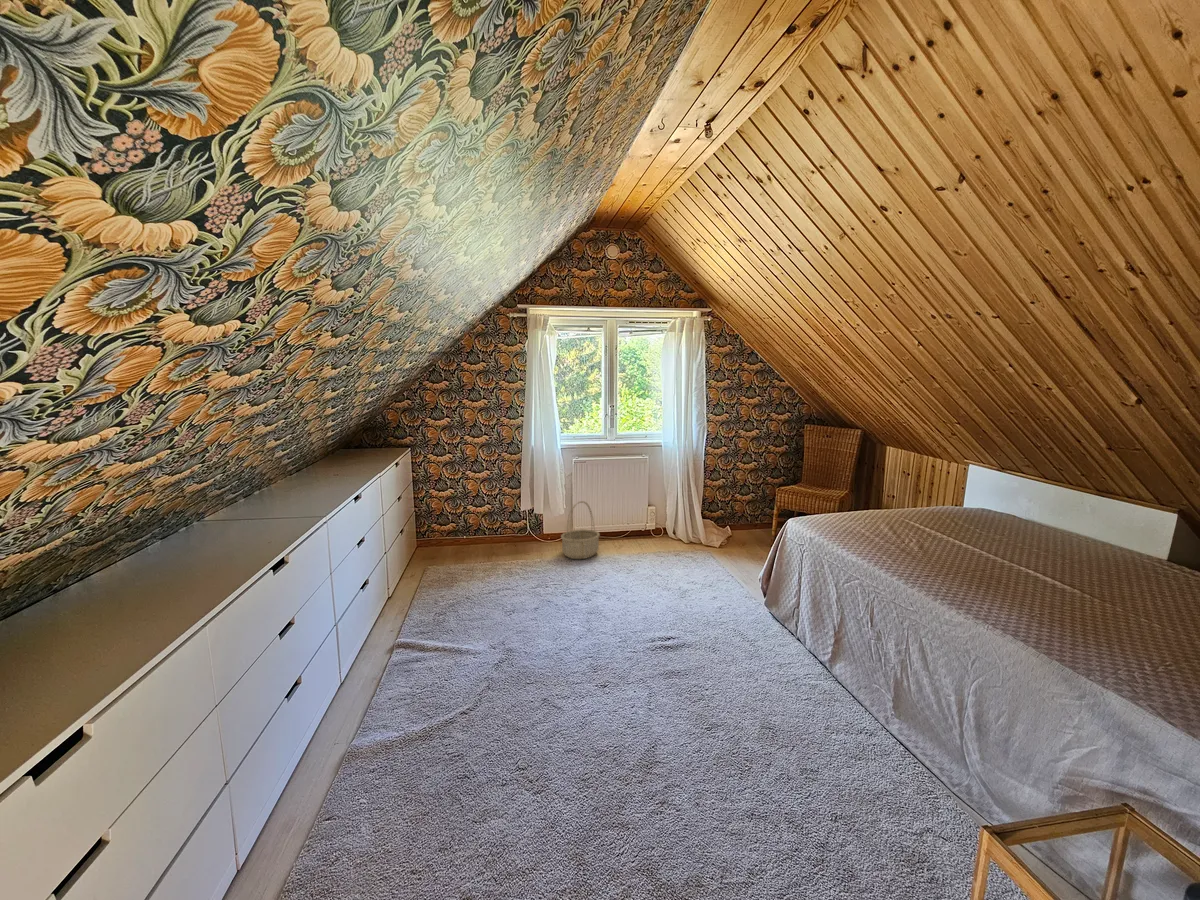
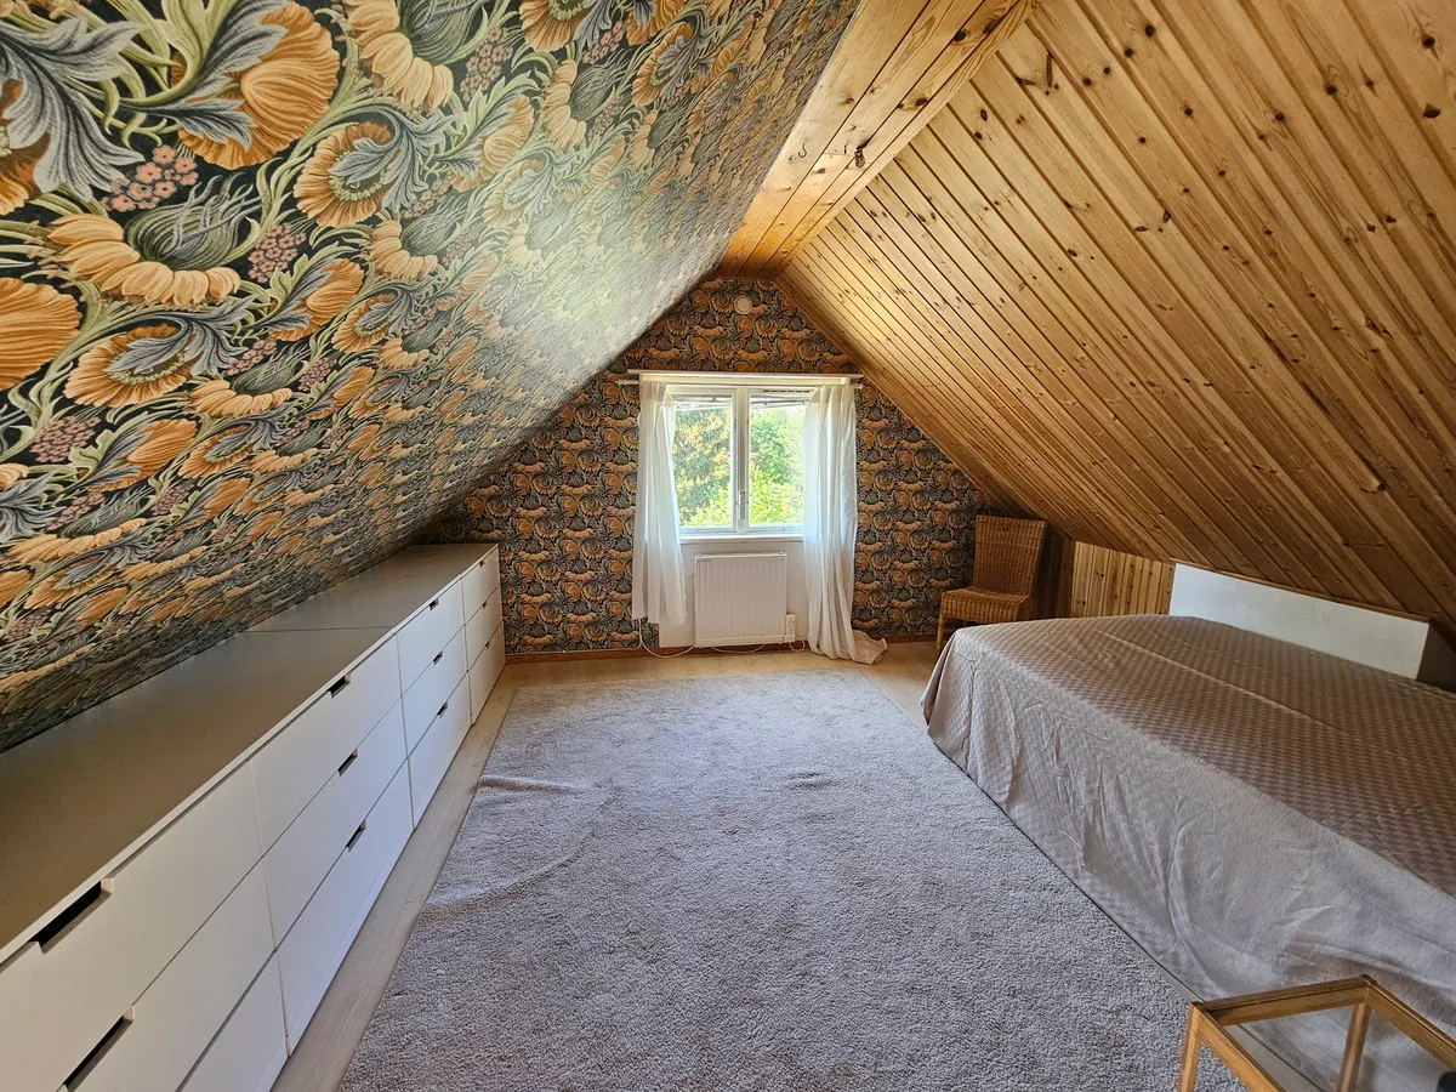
- basket (580, 529)
